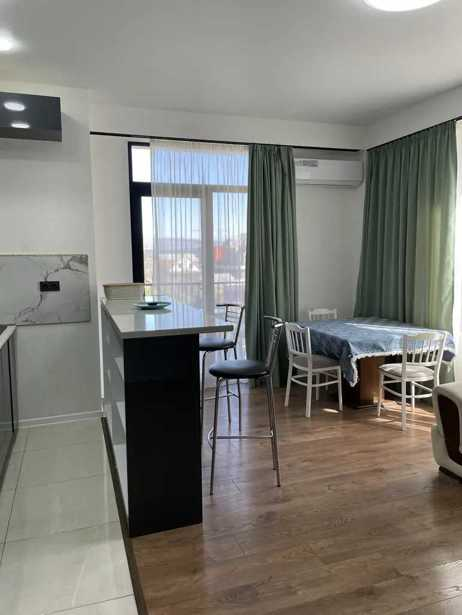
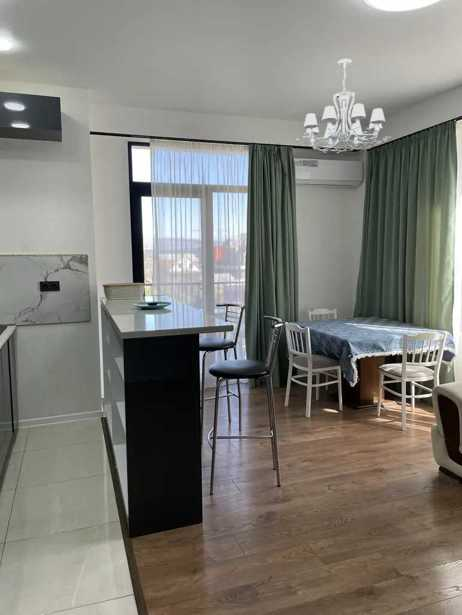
+ chandelier (343, 104)
